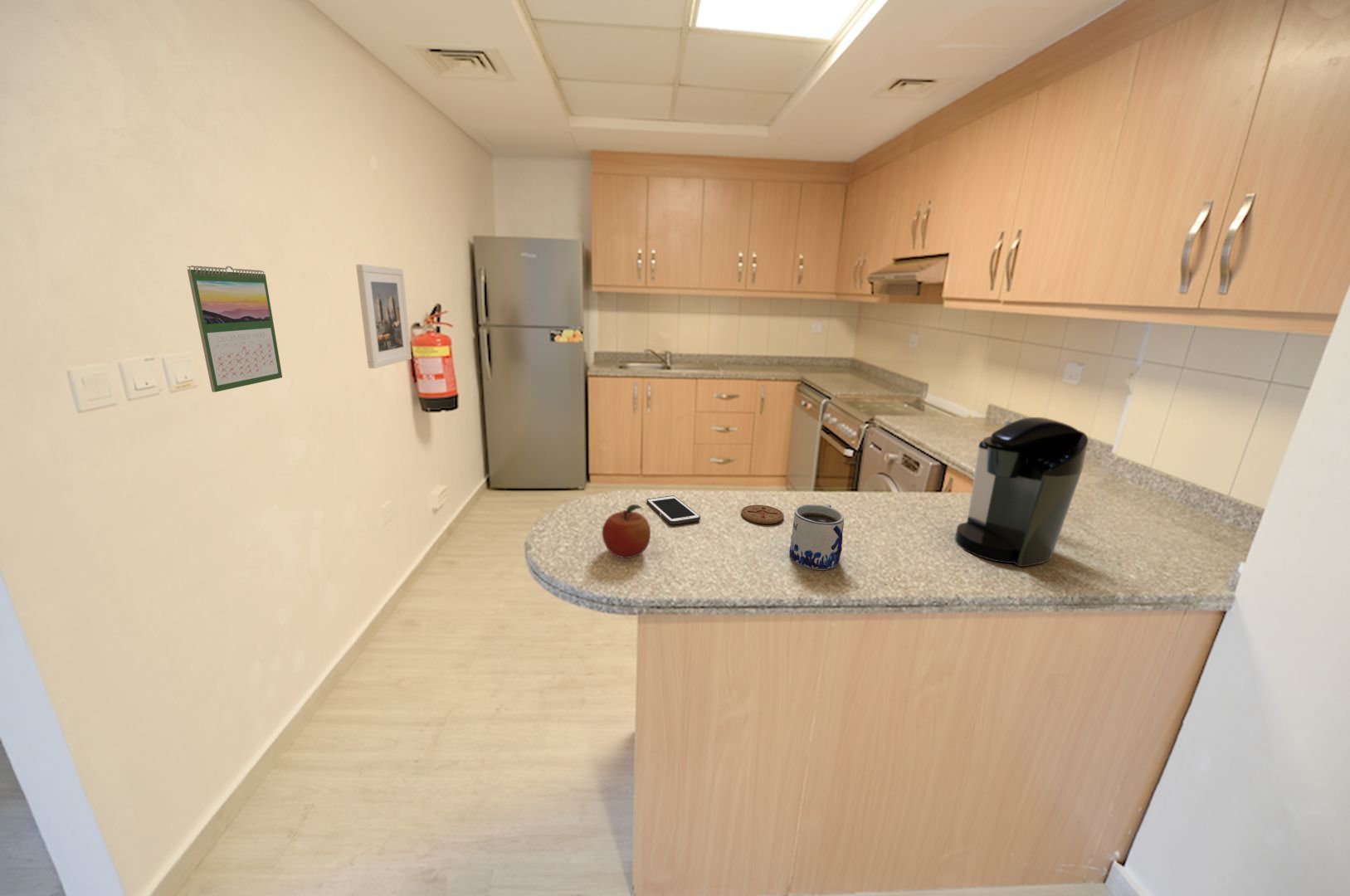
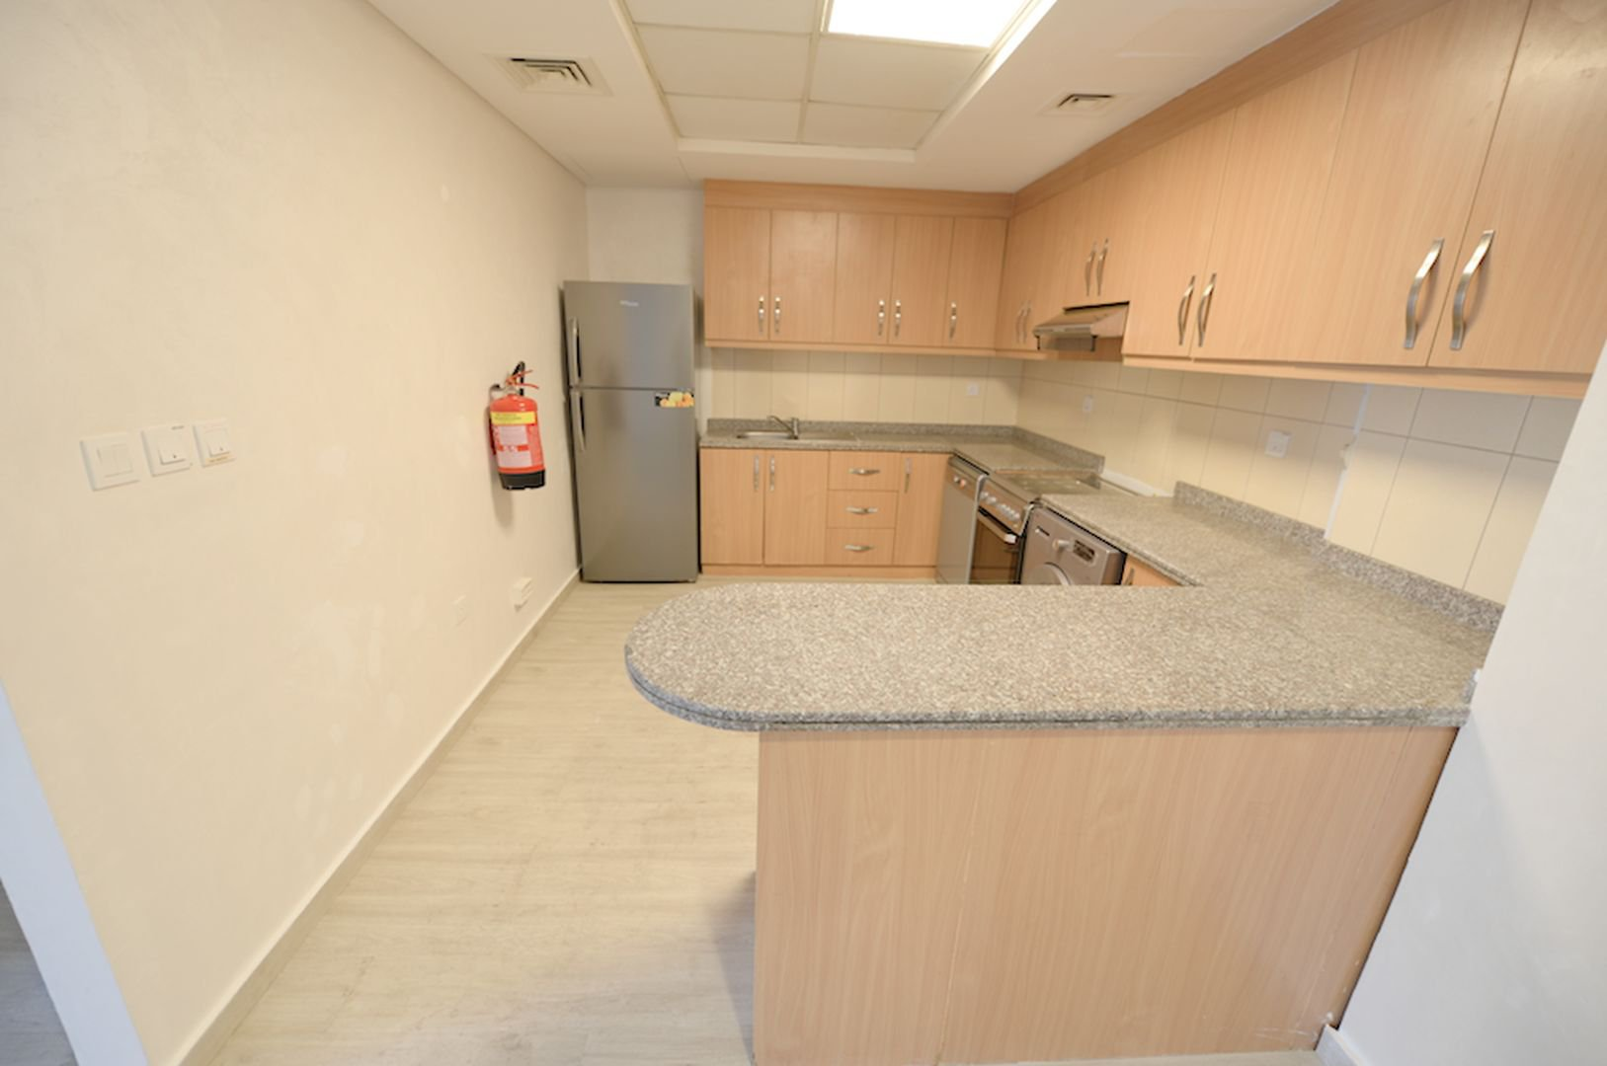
- cell phone (672, 509)
- fruit (626, 530)
- coffee maker (1003, 476)
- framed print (387, 316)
- mug (817, 533)
- calendar (239, 327)
- coaster (762, 514)
